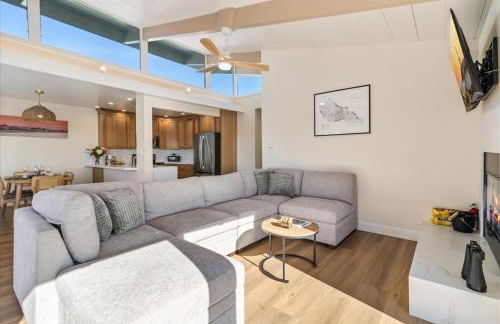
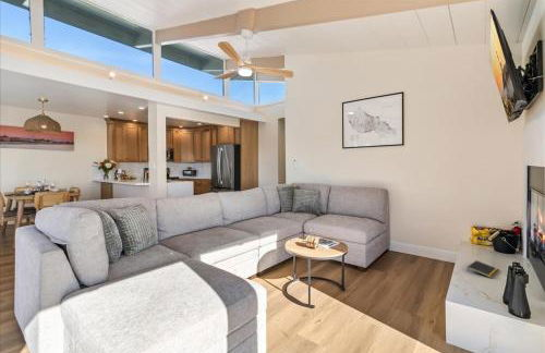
+ notepad (483, 268)
